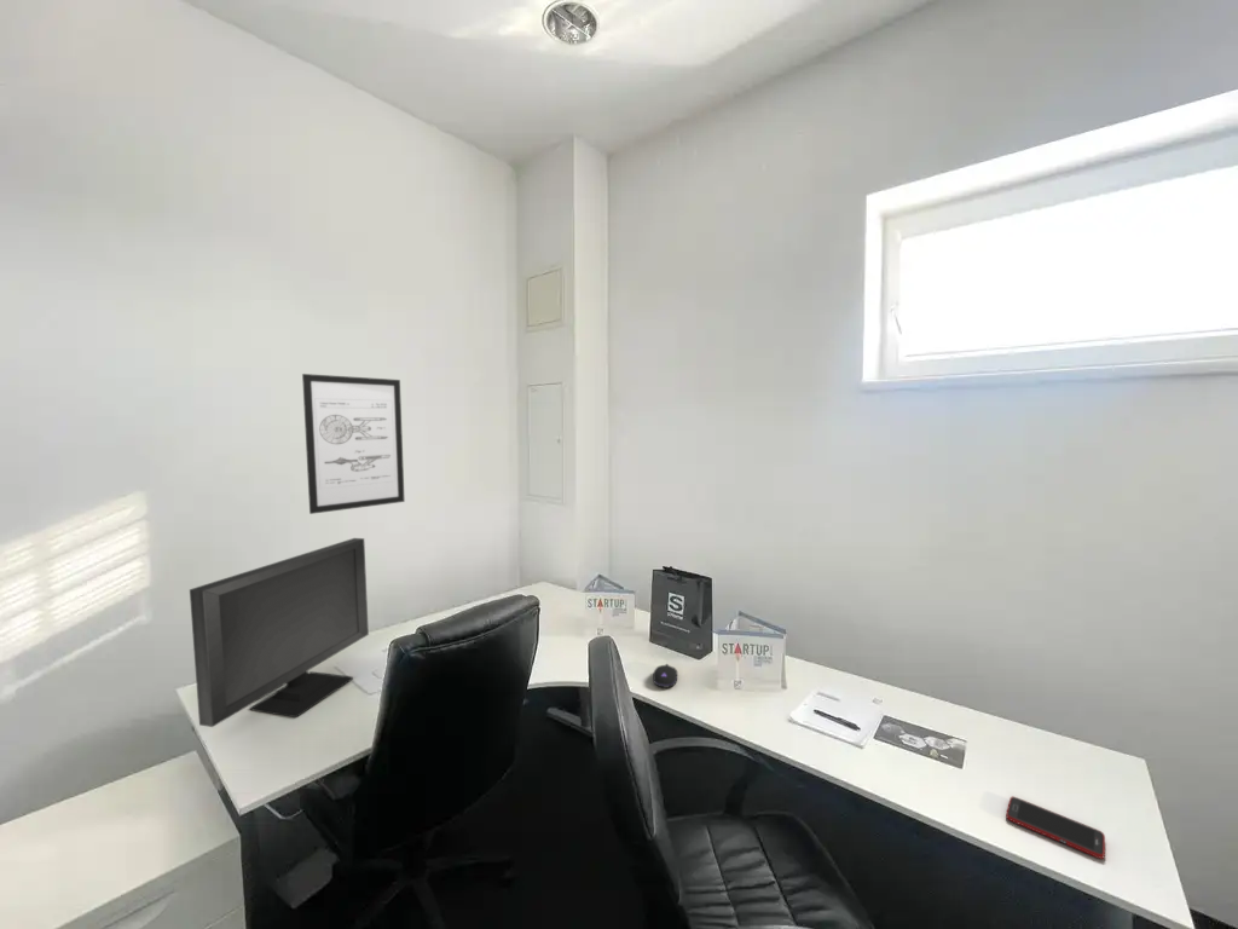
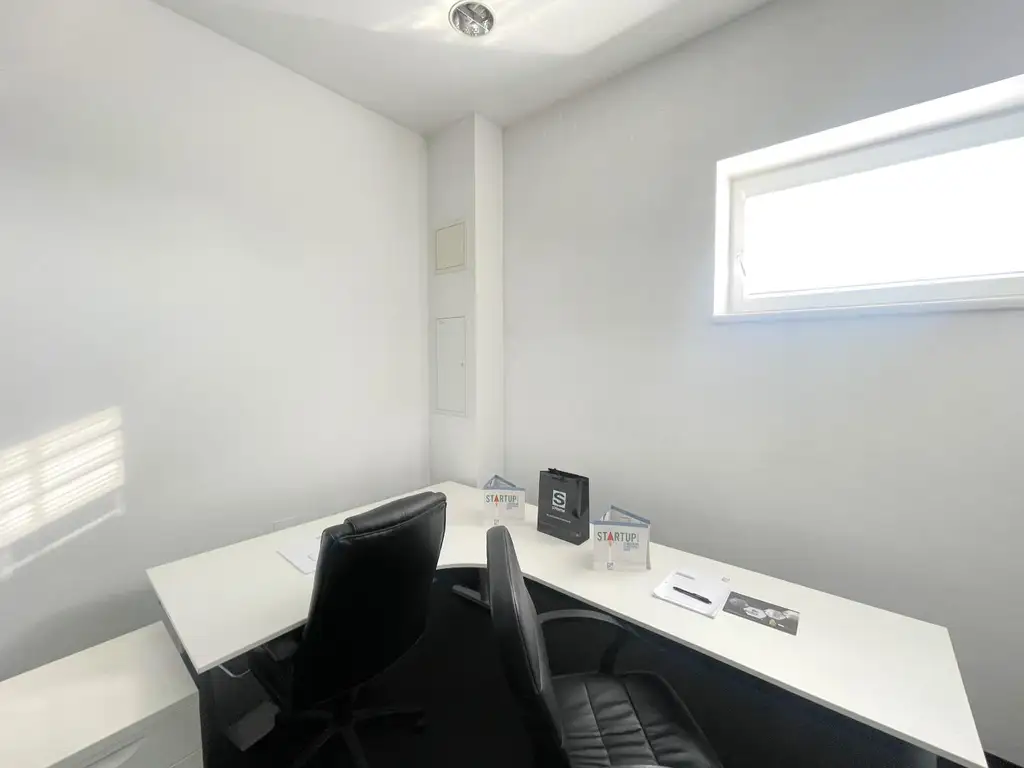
- cell phone (1053, 825)
- wall art (357, 443)
- computer mouse (665, 673)
- computer monitor (299, 628)
